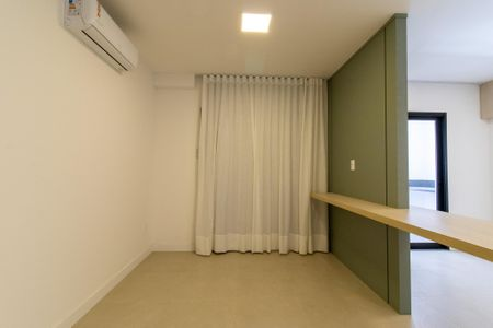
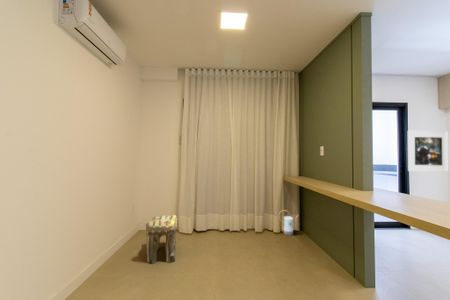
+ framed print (428, 151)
+ watering can (288, 221)
+ stool (163, 235)
